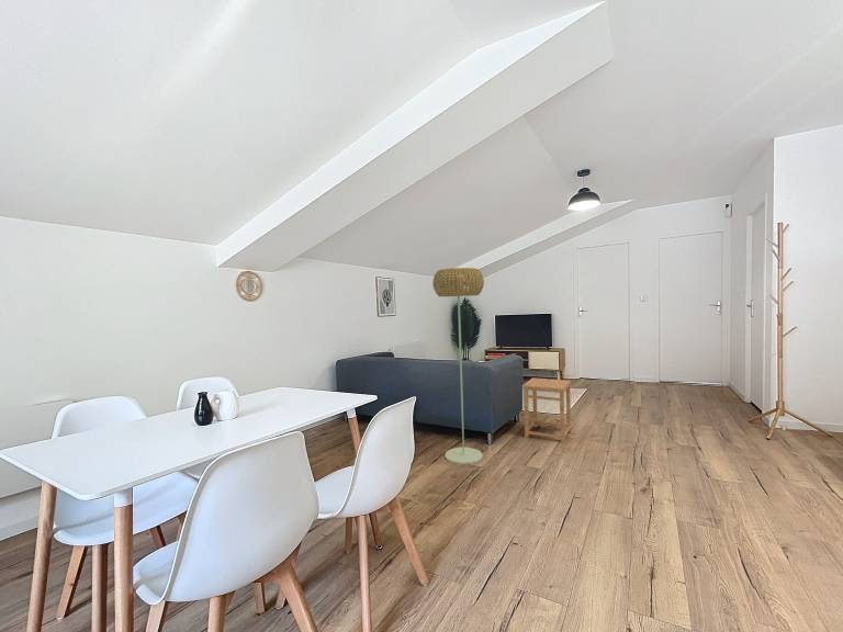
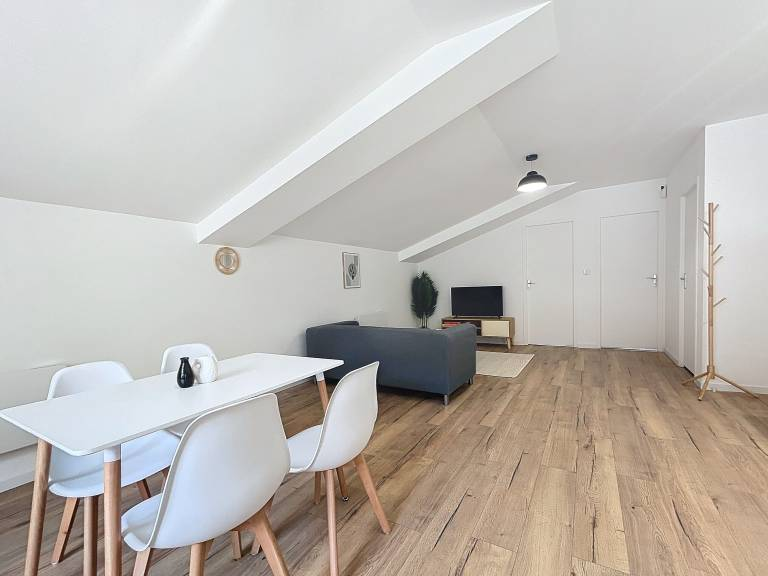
- floor lamp (460, 363)
- side table (549, 399)
